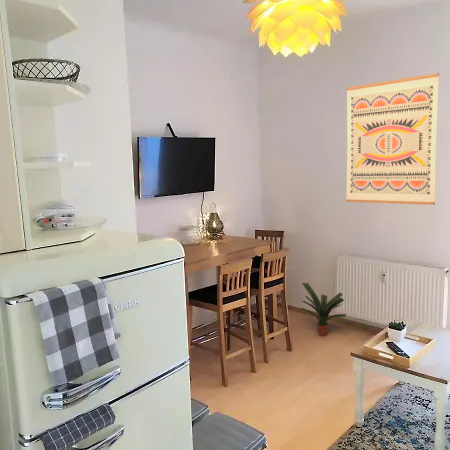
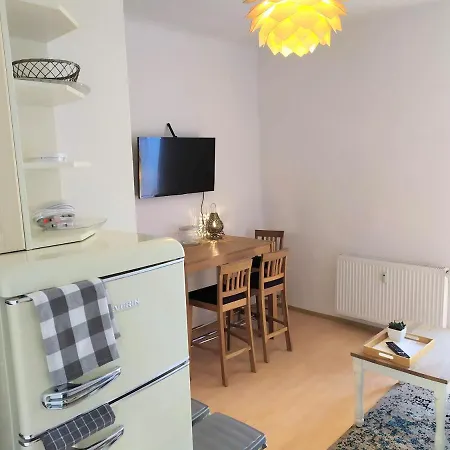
- wall art (388, 143)
- potted plant (321, 310)
